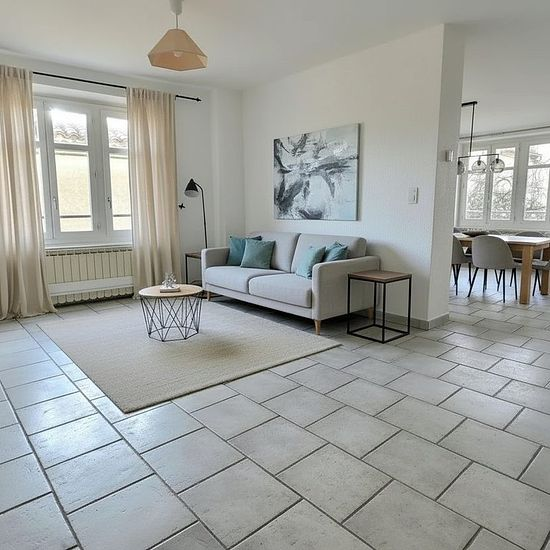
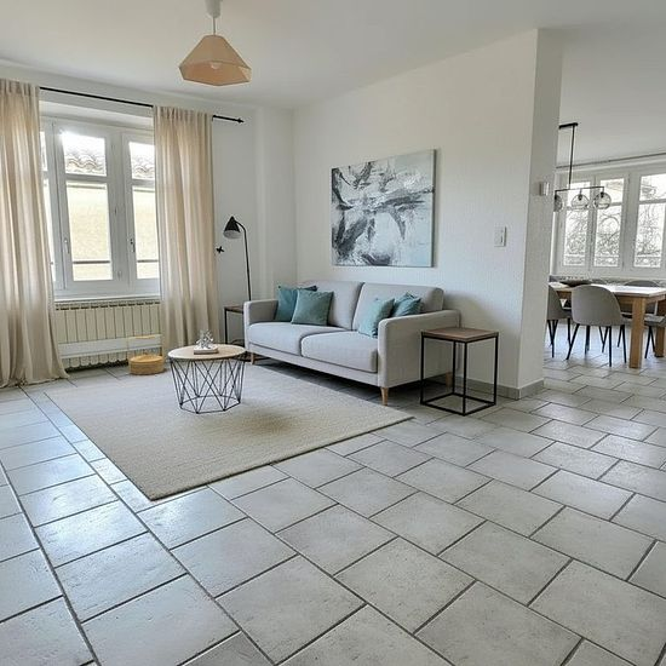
+ basket (145, 354)
